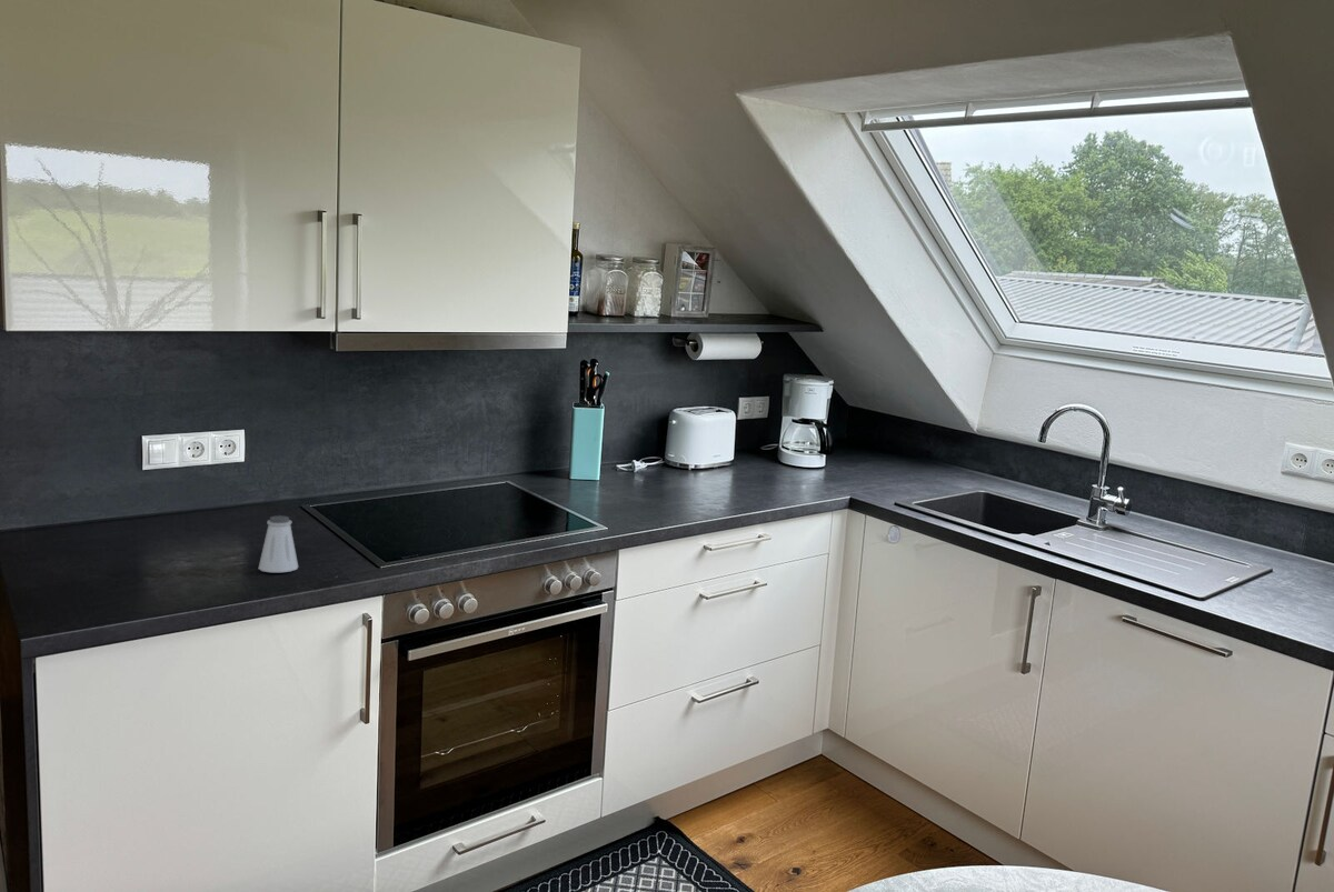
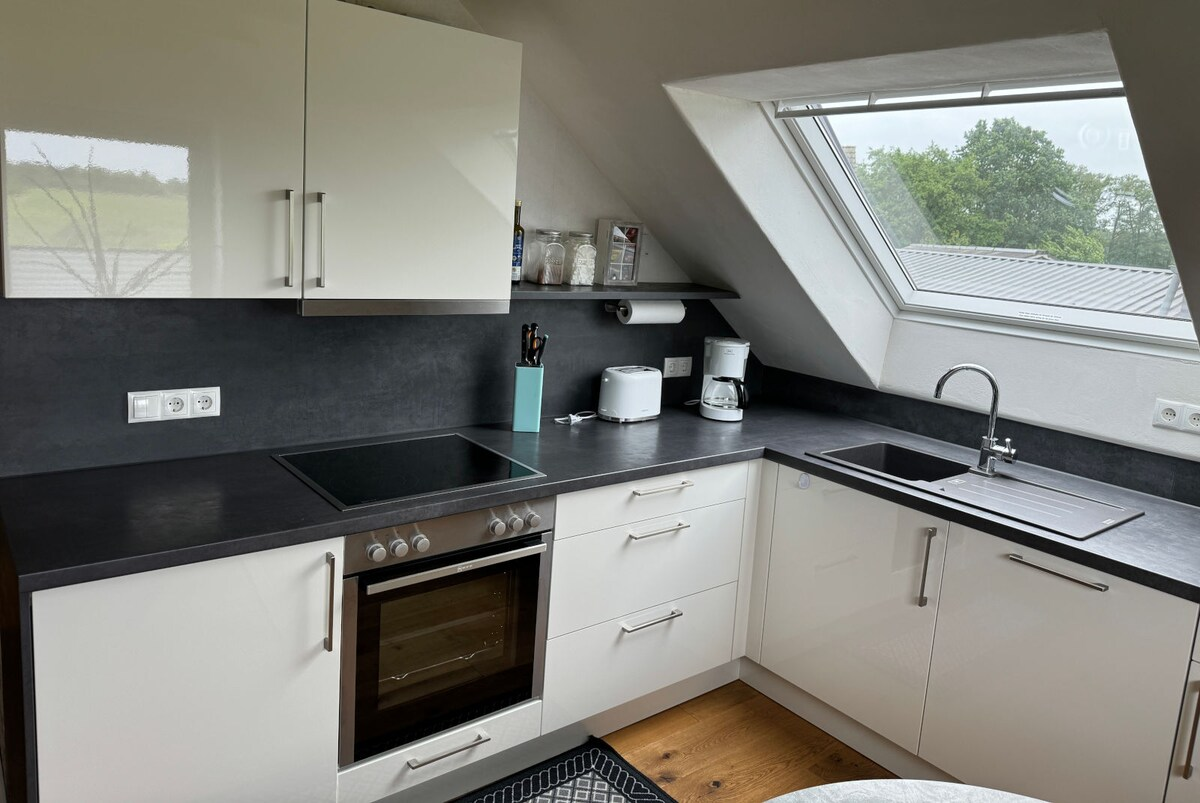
- saltshaker (278, 542)
